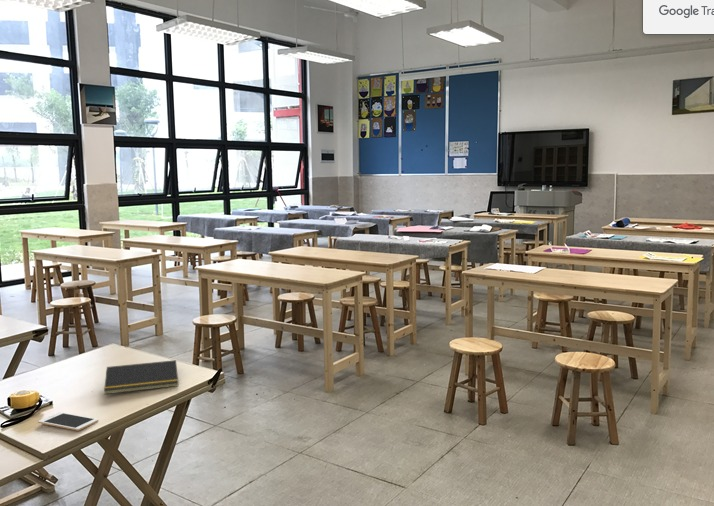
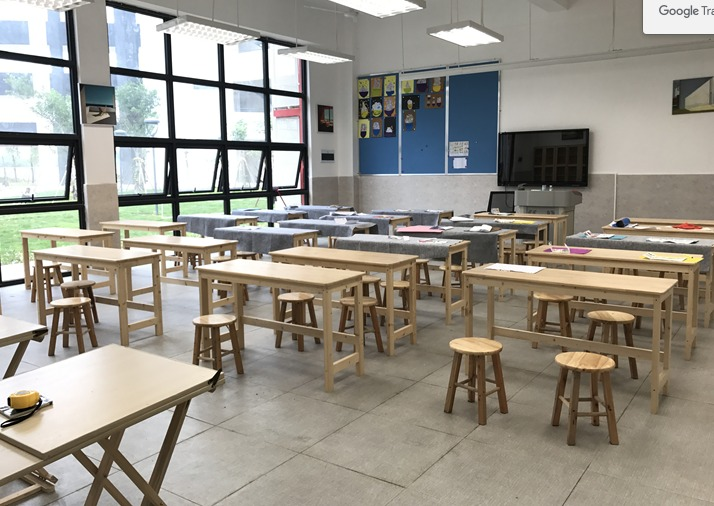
- notepad (142, 376)
- cell phone (68, 421)
